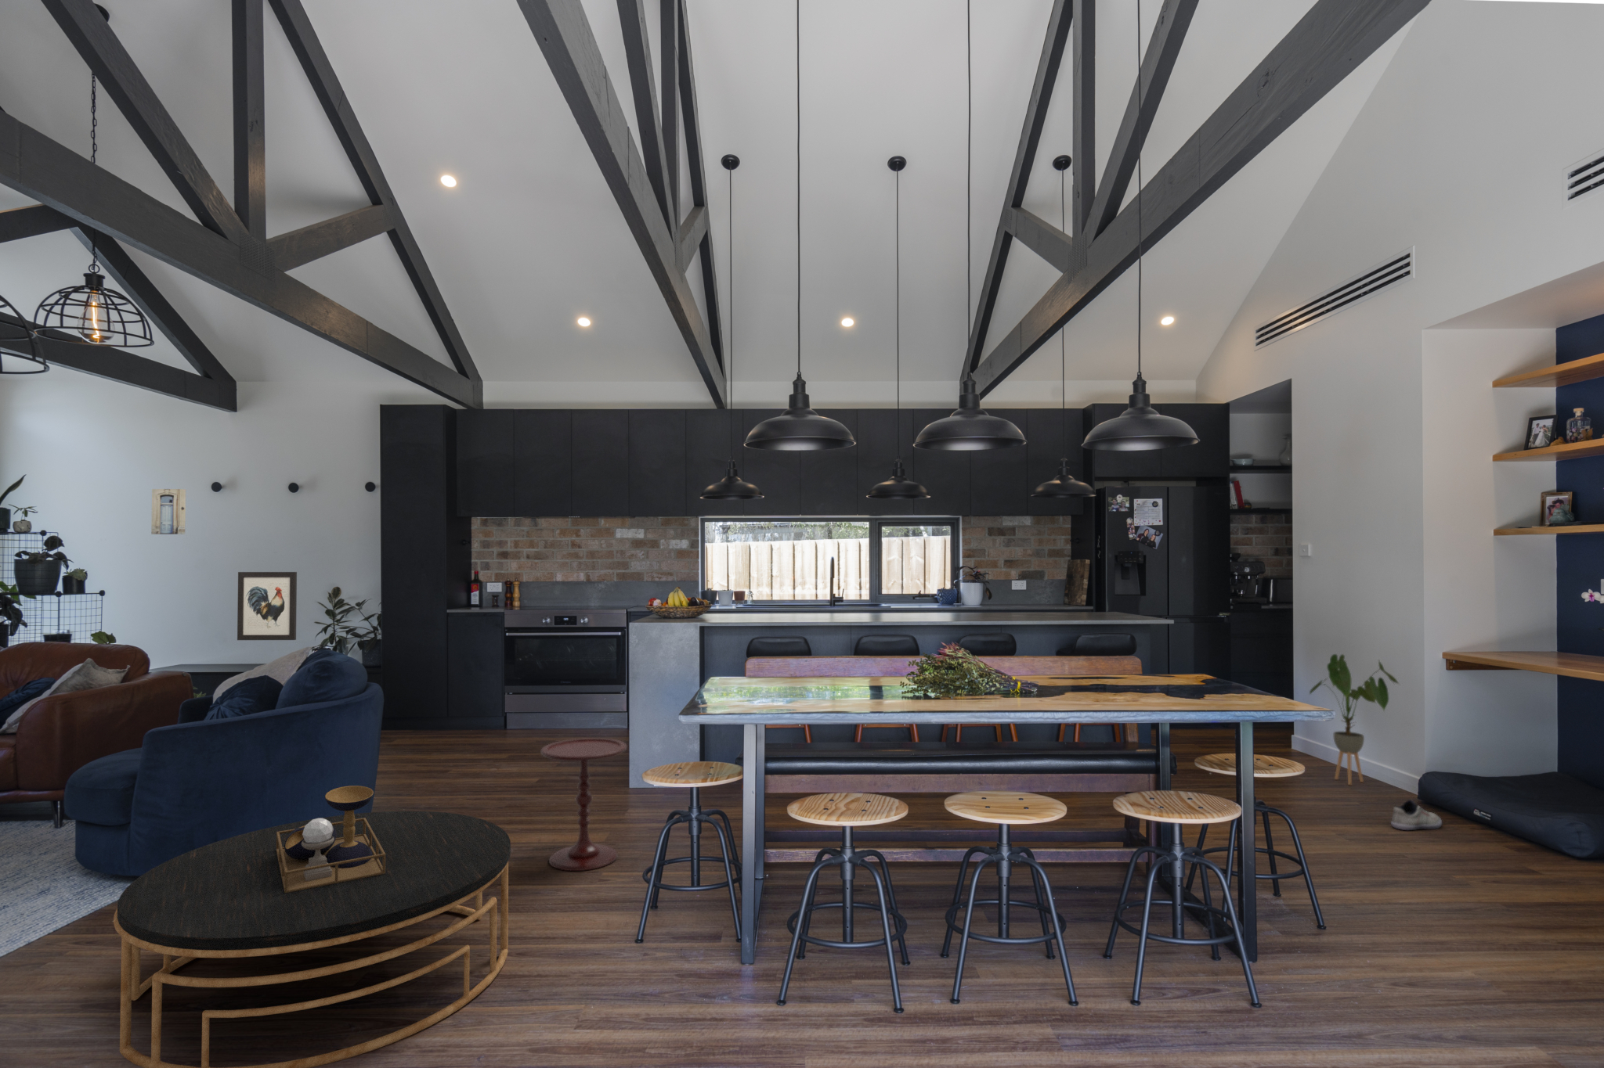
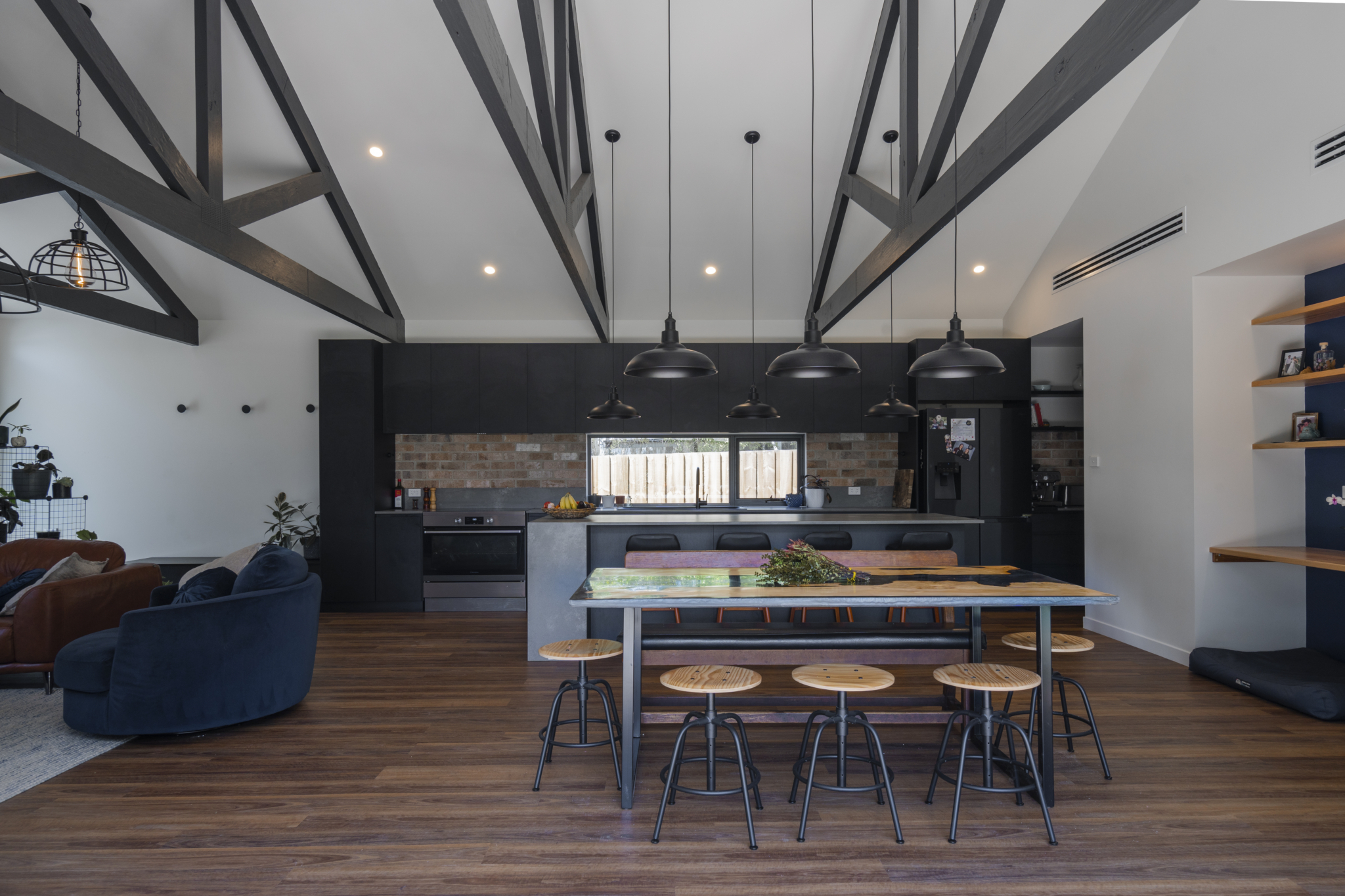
- wall art (168, 511)
- wall art (267, 606)
- coffee table (330, 886)
- side table (583, 802)
- house plant (1355, 722)
- shoe (1416, 812)
